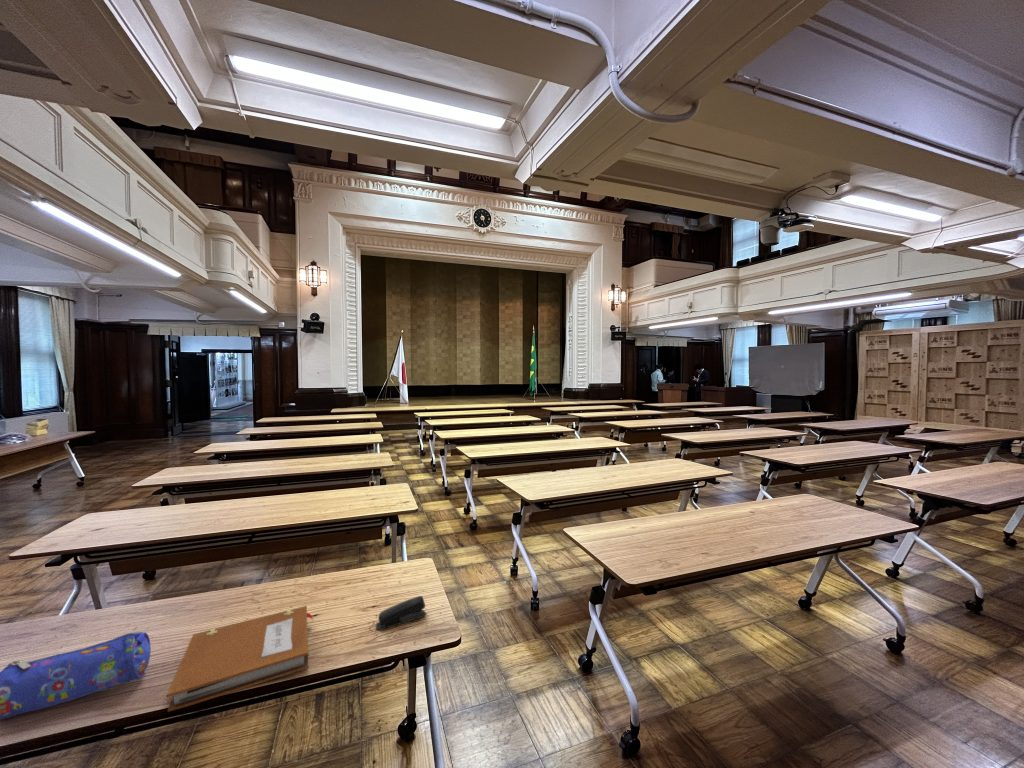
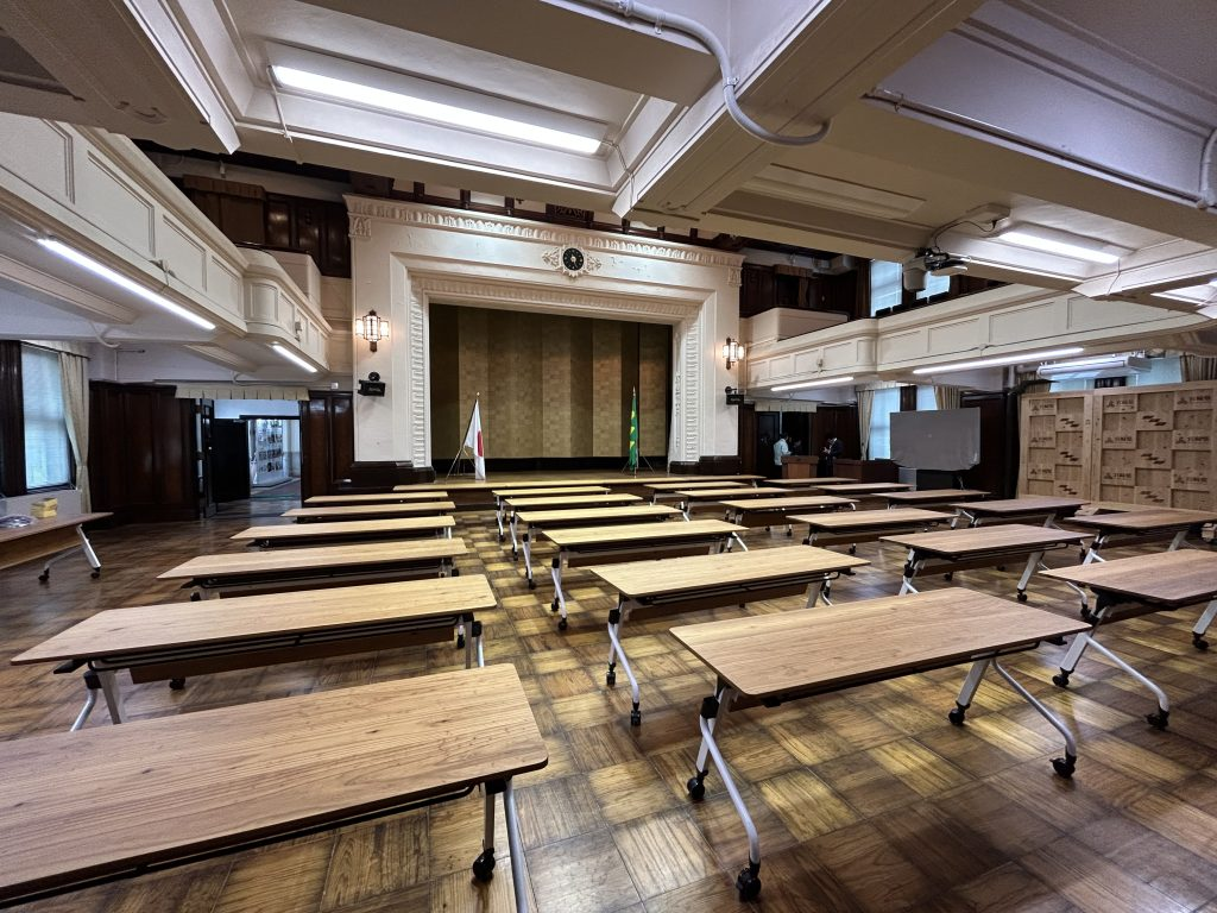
- pencil case (74, 671)
- stapler (401, 611)
- notebook (252, 648)
